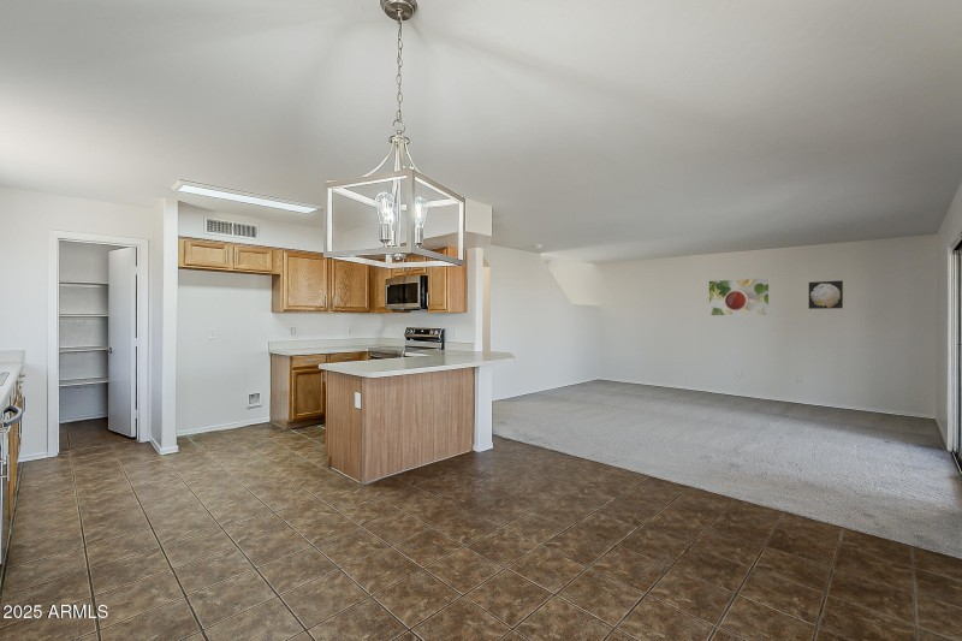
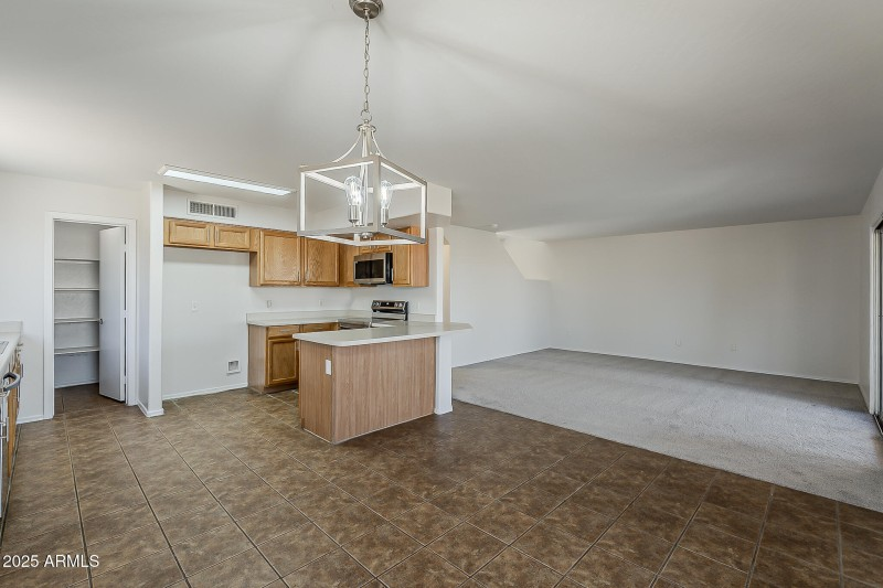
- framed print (737, 297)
- wall art (825, 295)
